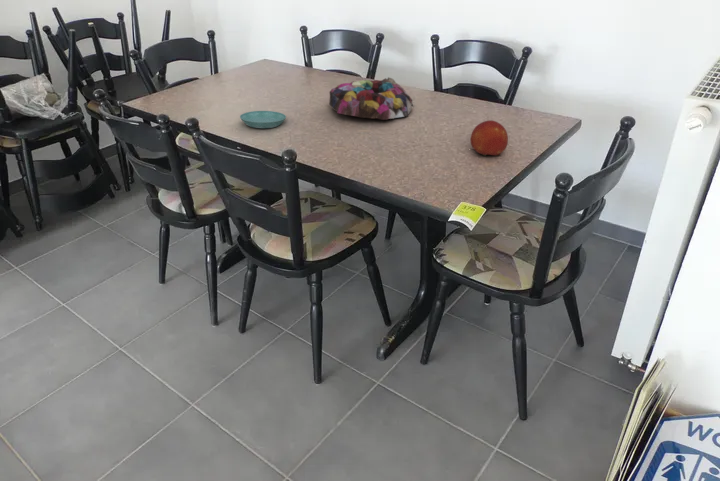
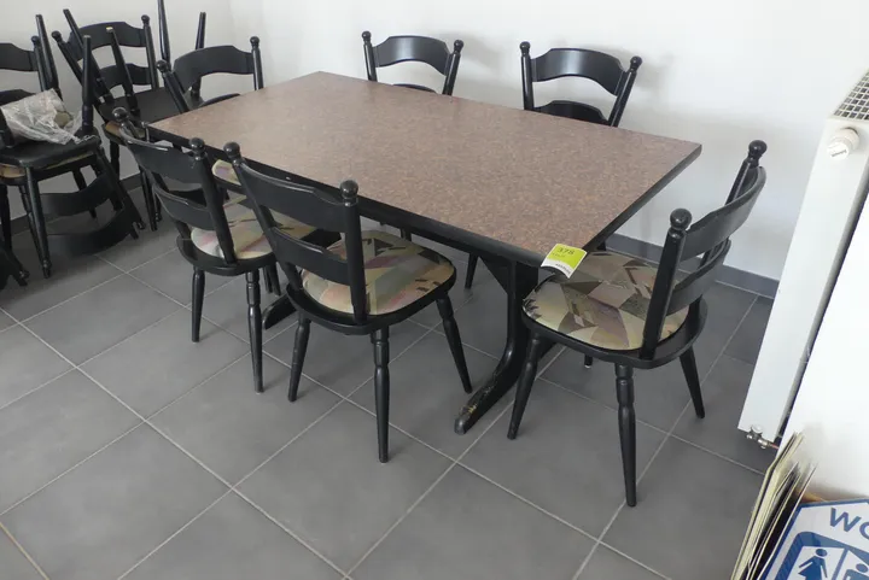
- saucer (263, 120)
- fruit (489, 137)
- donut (371, 95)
